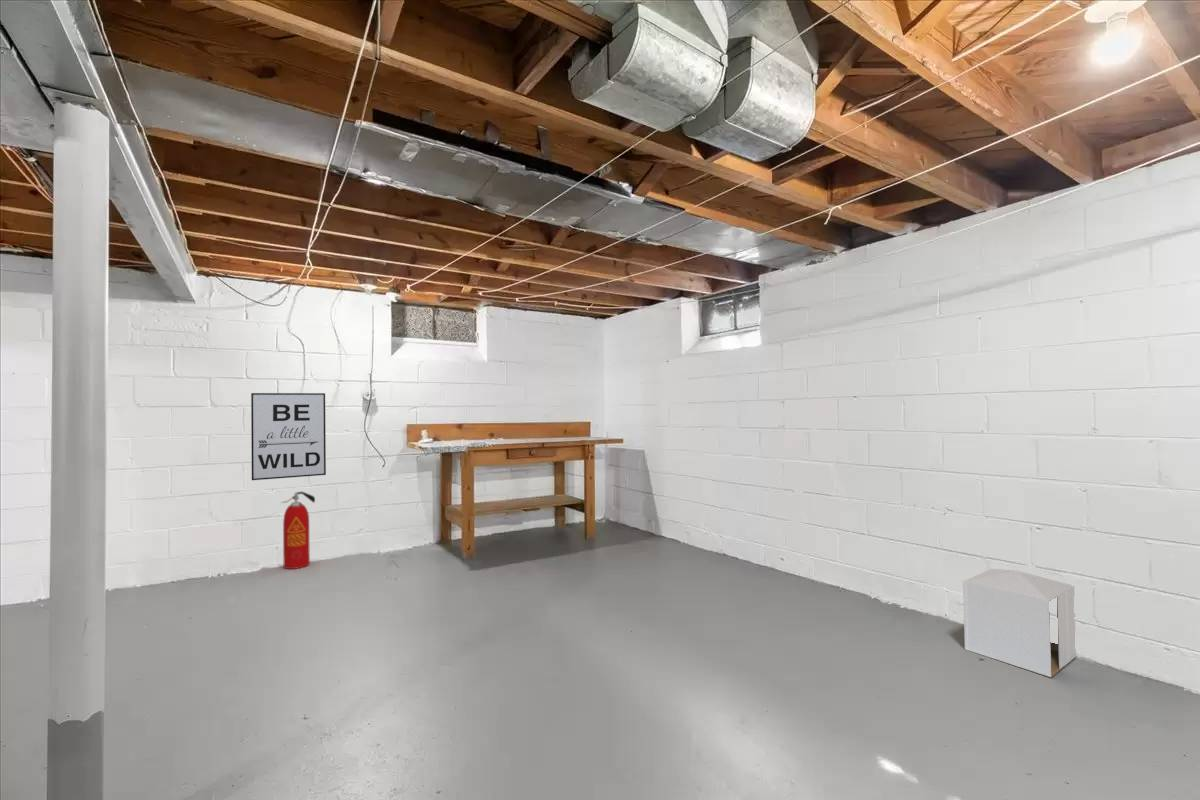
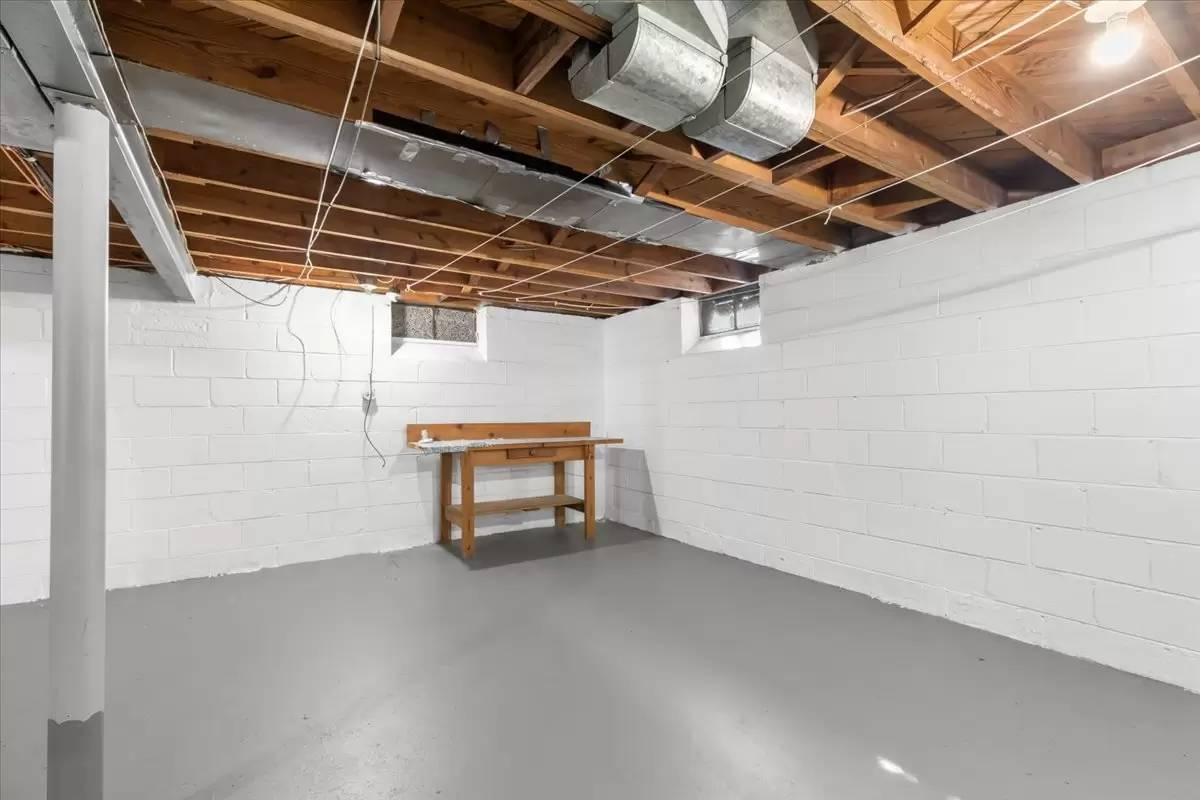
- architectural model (1018, 611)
- wall art (289, 435)
- fire extinguisher (298, 528)
